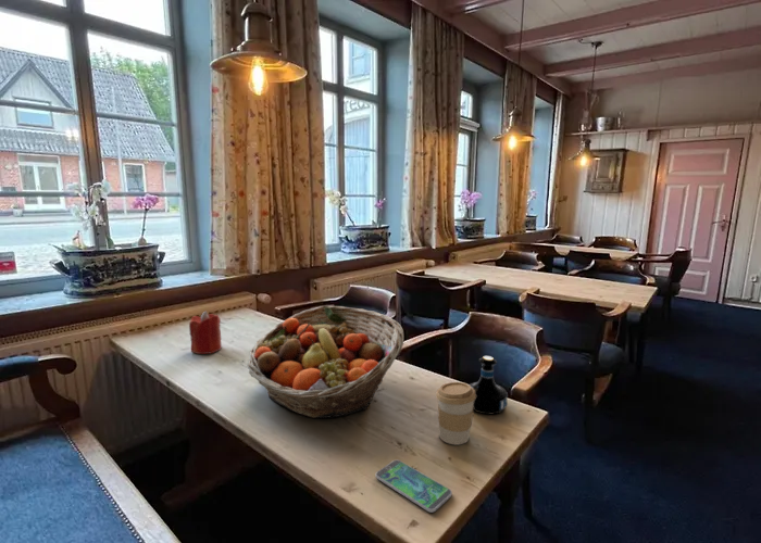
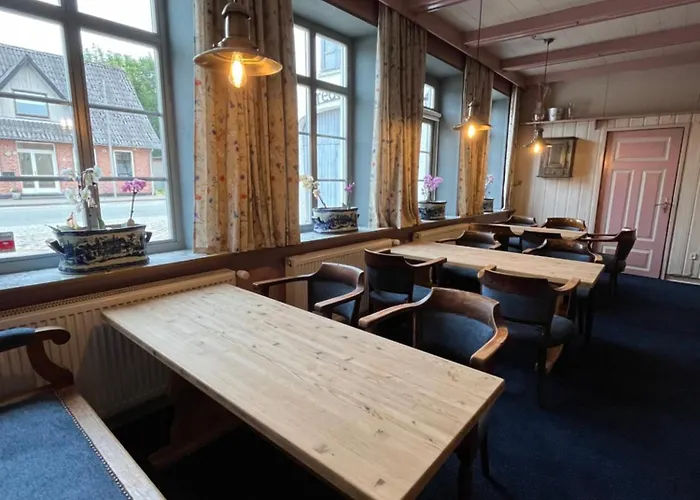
- smartphone (412, 483)
- coffee cup (454, 412)
- tequila bottle (486, 381)
- fruit basket (325, 355)
- candle (205, 330)
